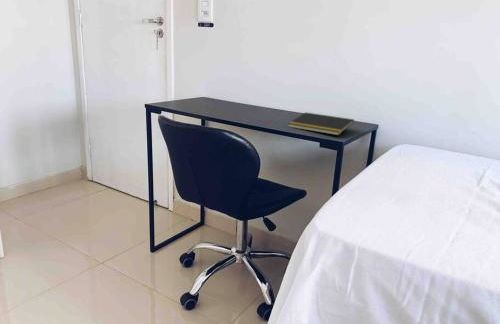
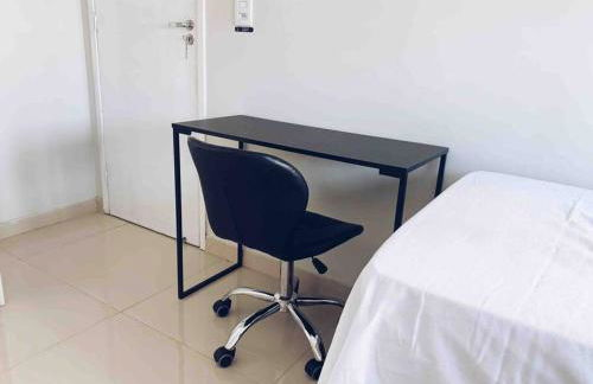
- notepad (320, 123)
